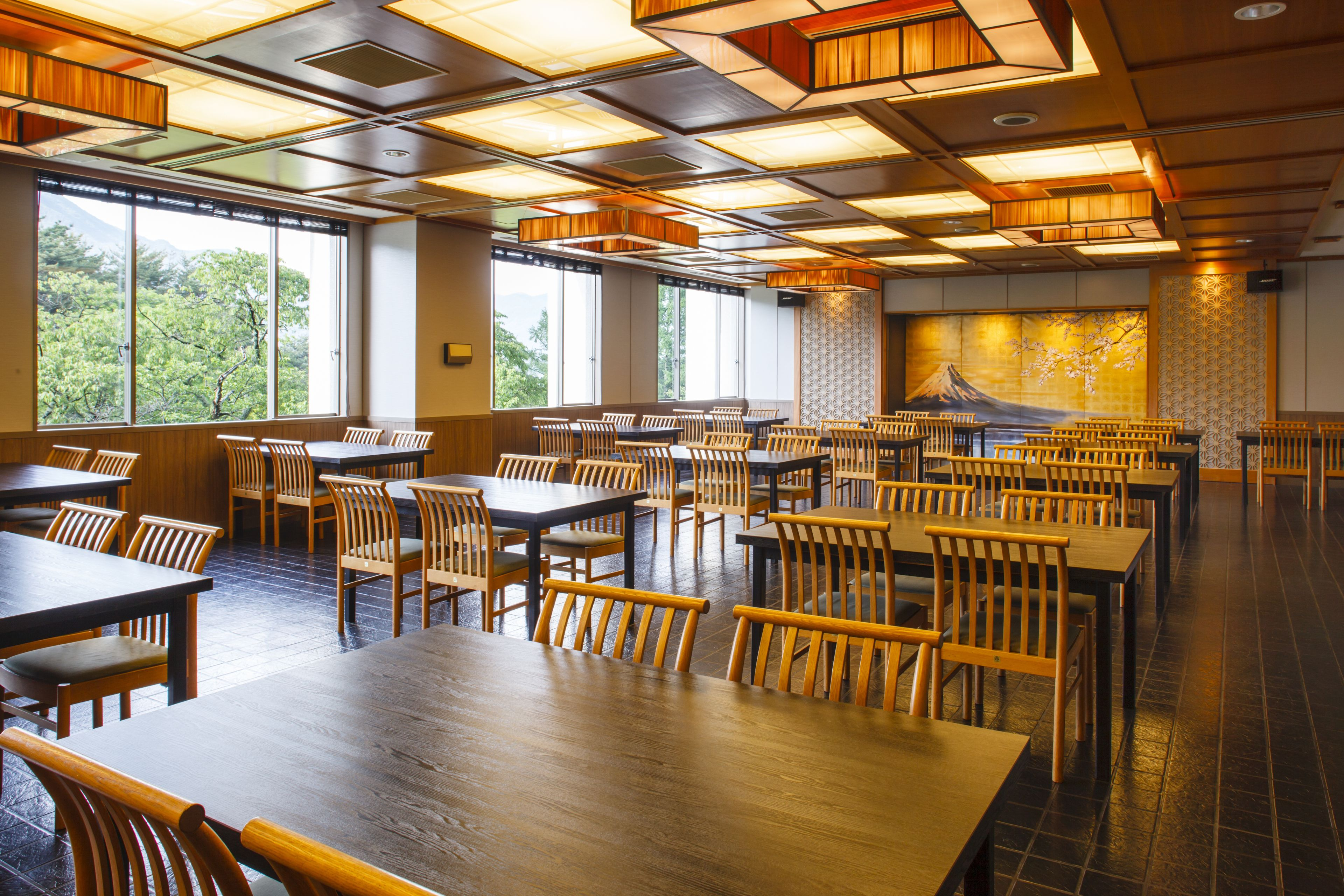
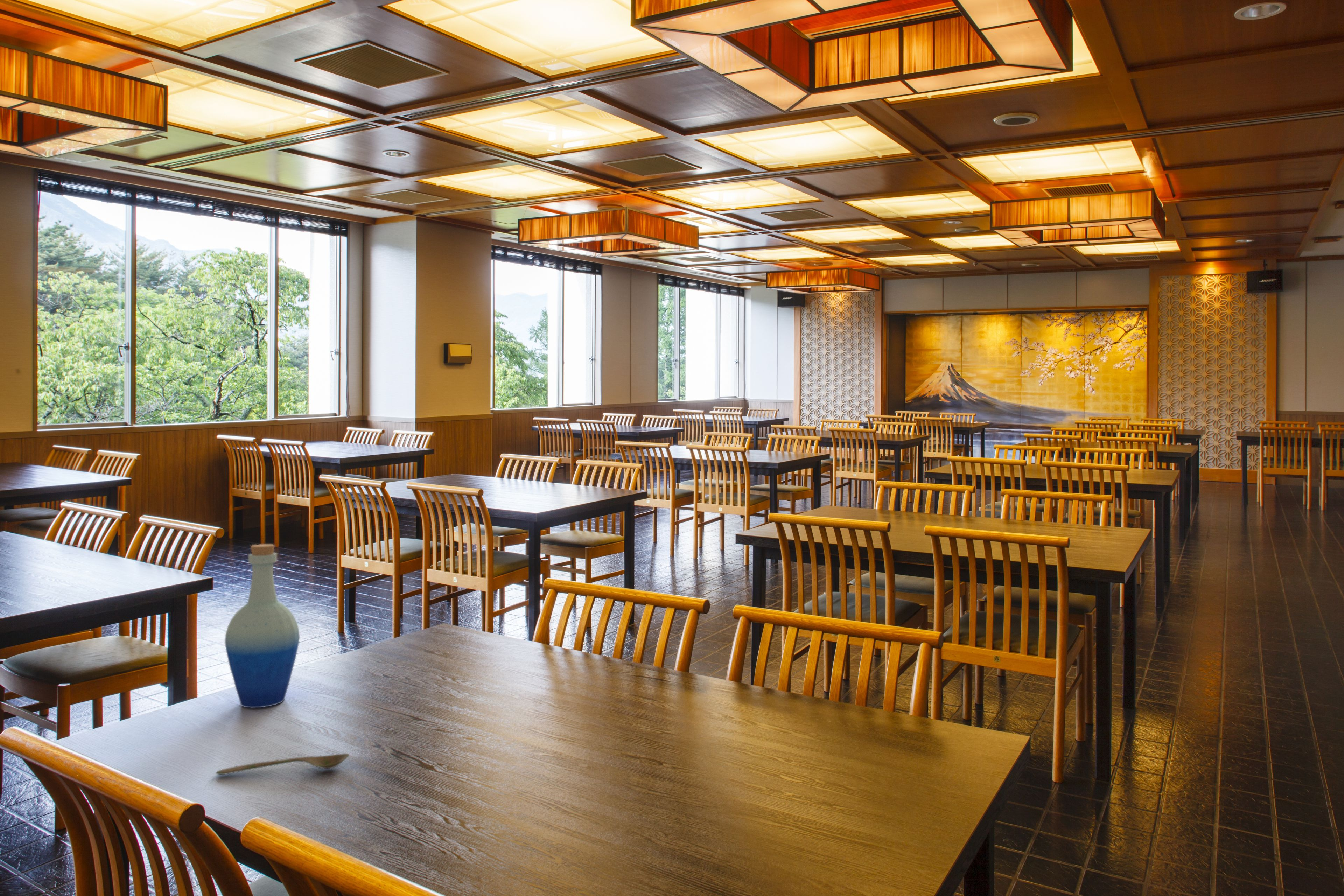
+ bottle (262, 623)
+ spoon (283, 763)
